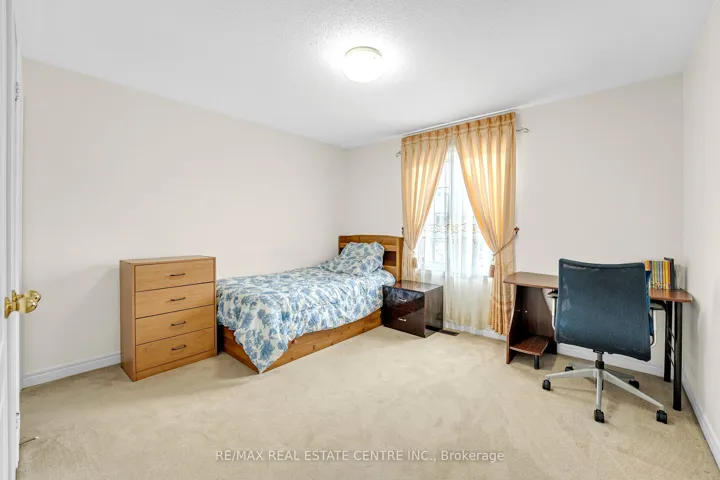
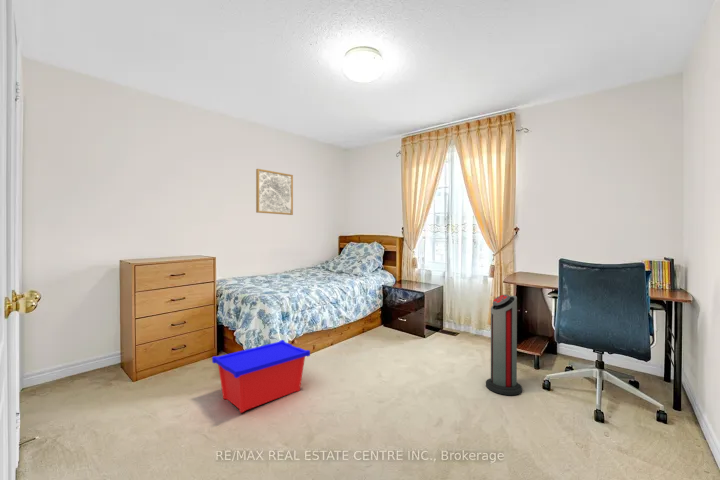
+ air purifier (503, 341)
+ wall art (275, 192)
+ storage bin (262, 374)
